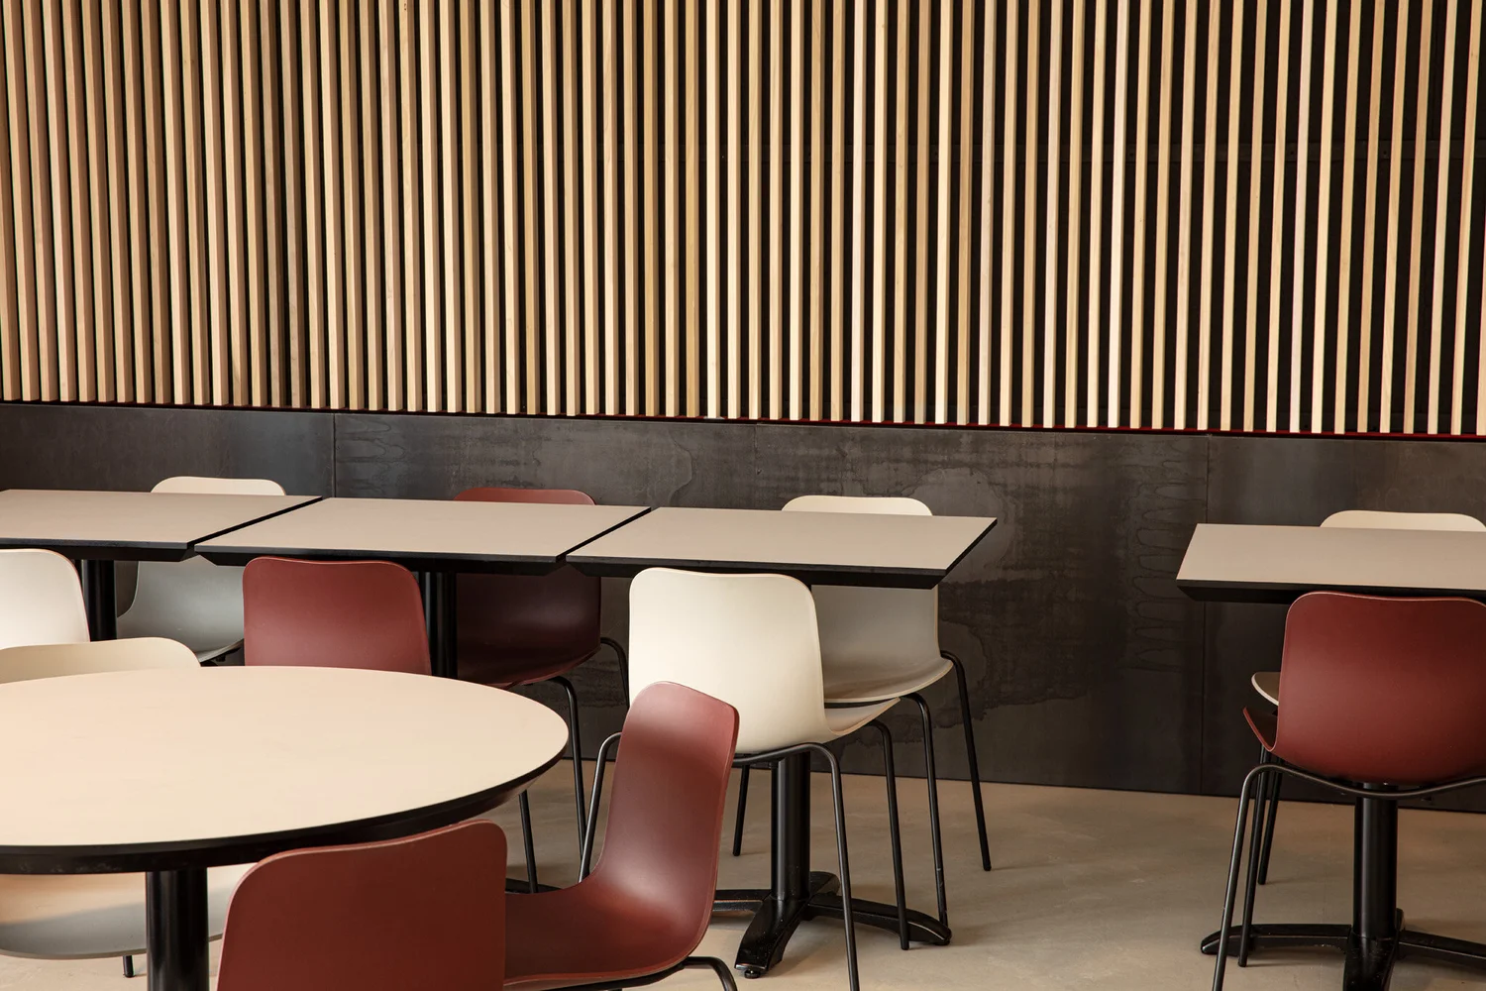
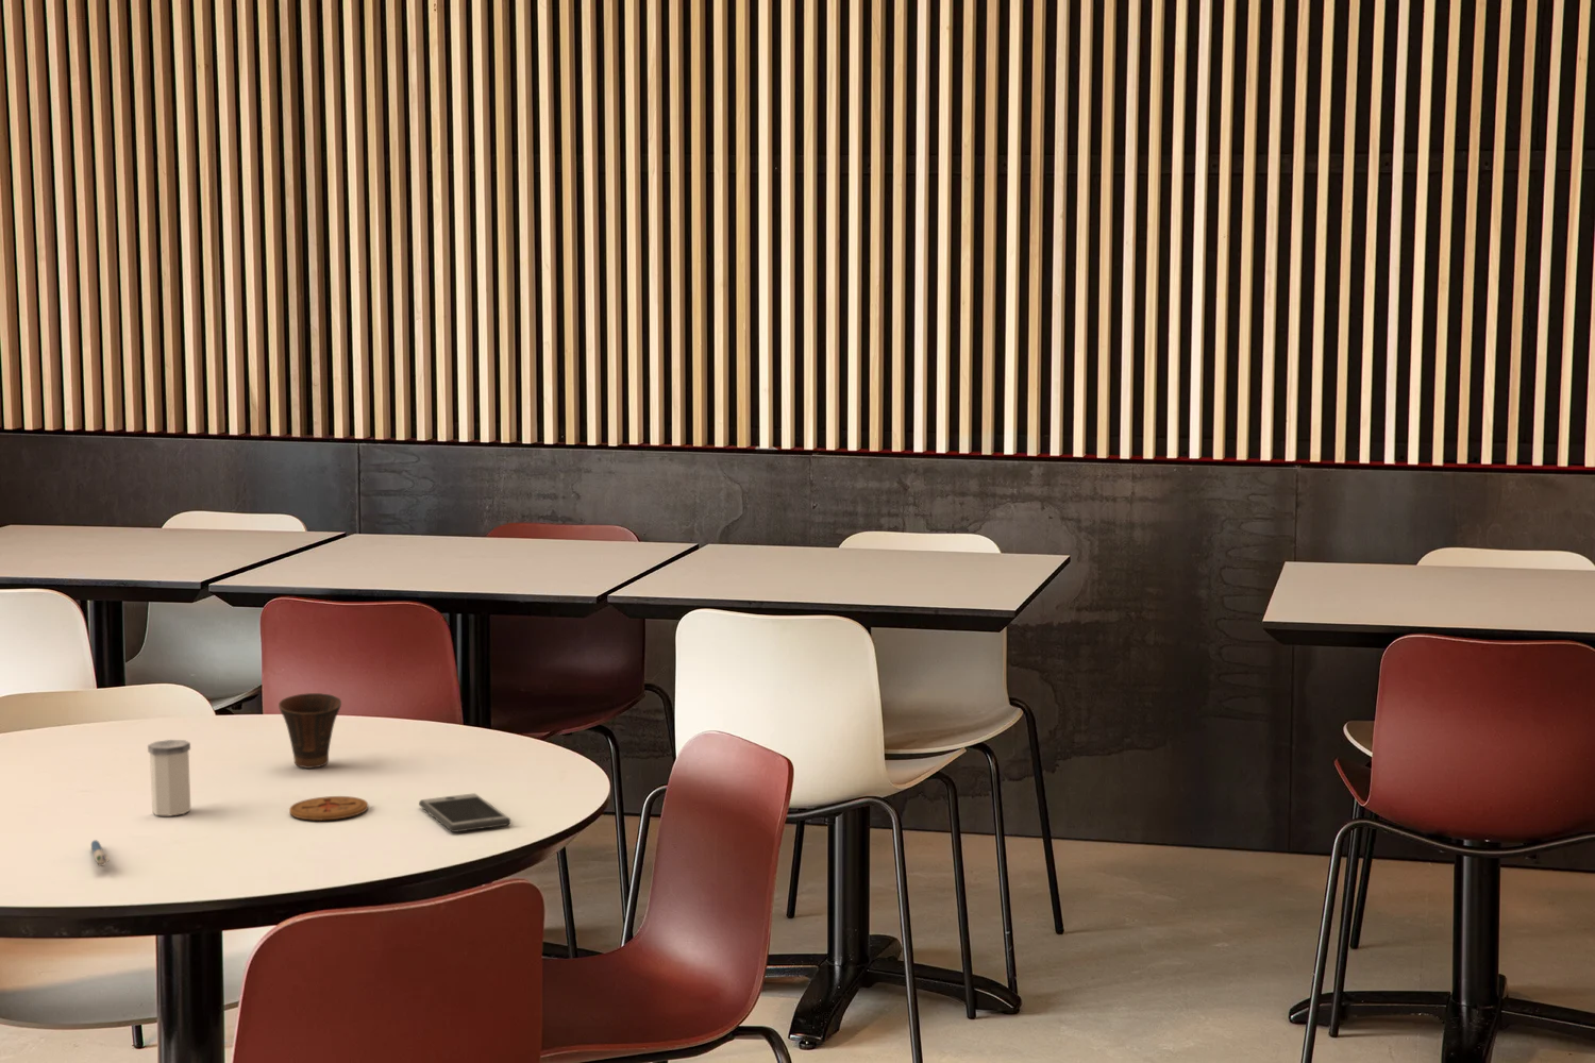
+ coaster (329, 808)
+ pen (100, 852)
+ smartphone (464, 813)
+ cup (311, 732)
+ salt shaker (170, 777)
